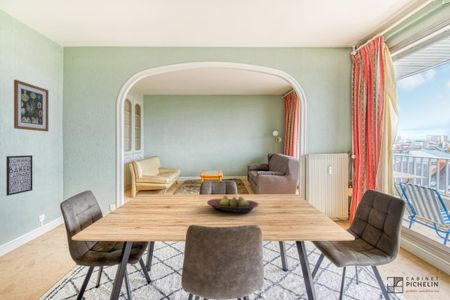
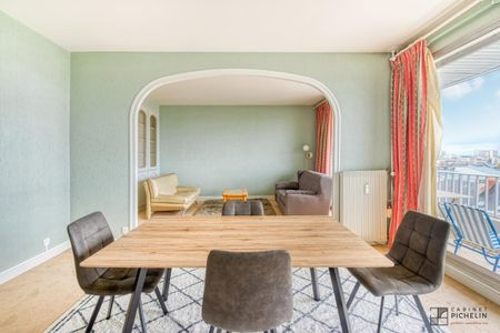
- wall art (32, 107)
- fruit bowl (232, 203)
- wall art (20, 174)
